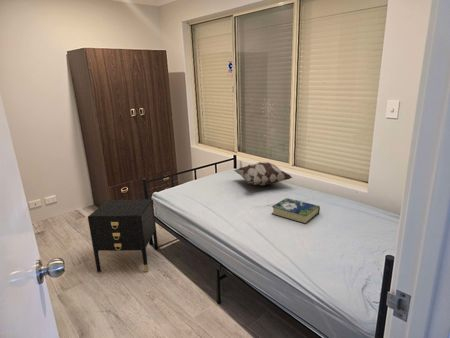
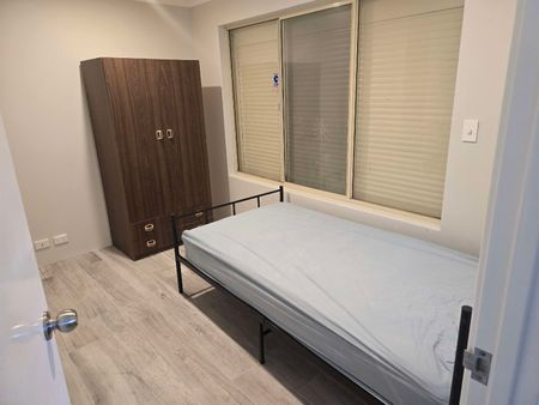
- decorative pillow (261, 174)
- nightstand (125, 234)
- book (295, 209)
